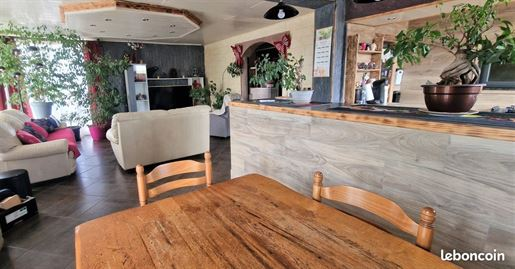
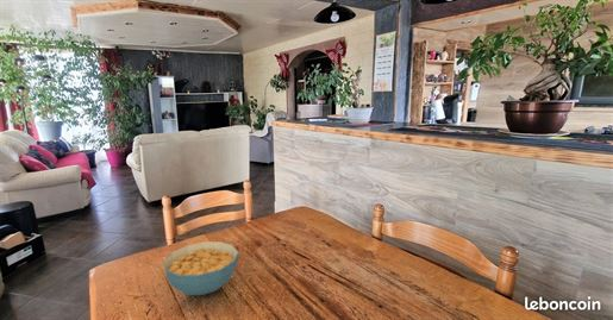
+ cereal bowl (202, 272)
